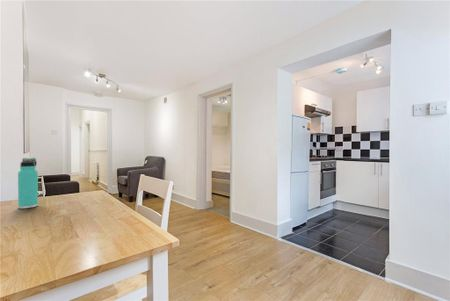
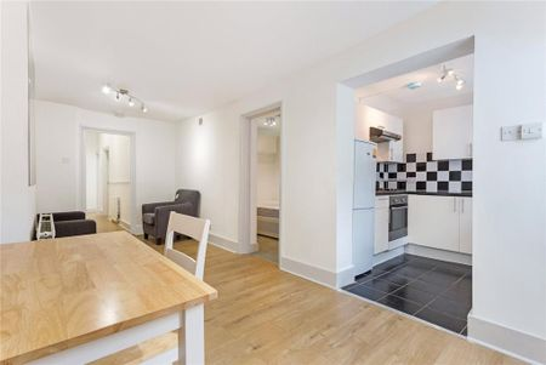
- thermos bottle (28, 182)
